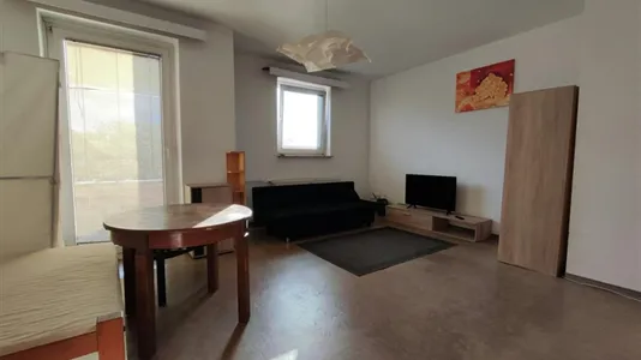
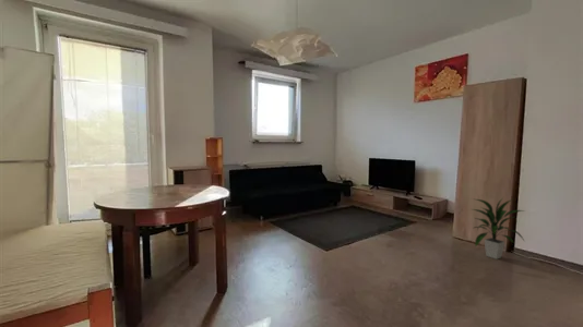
+ indoor plant (492, 226)
